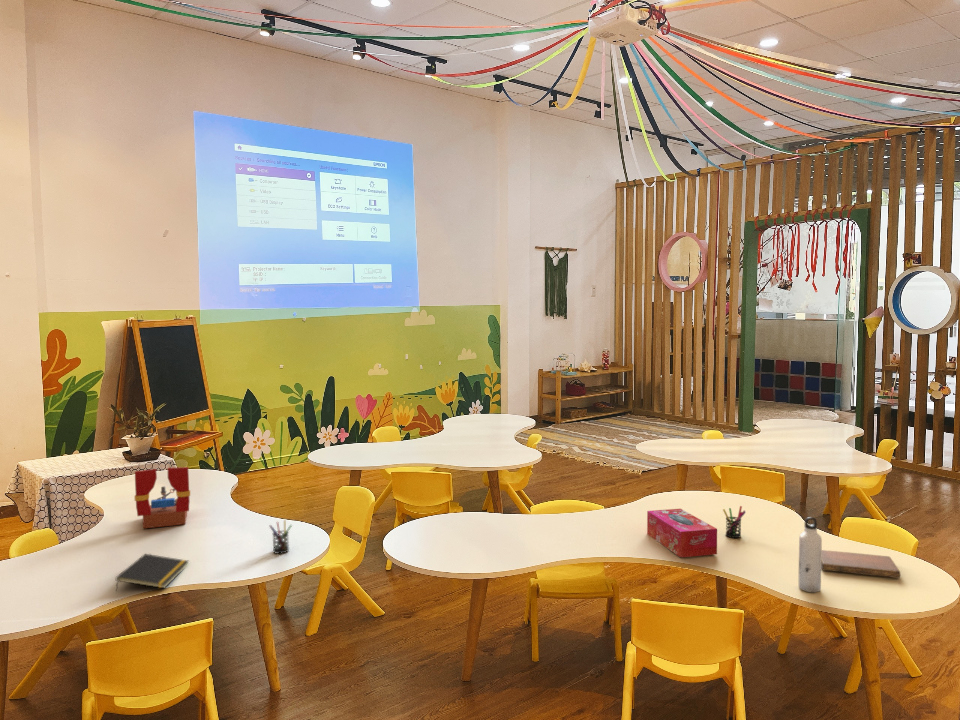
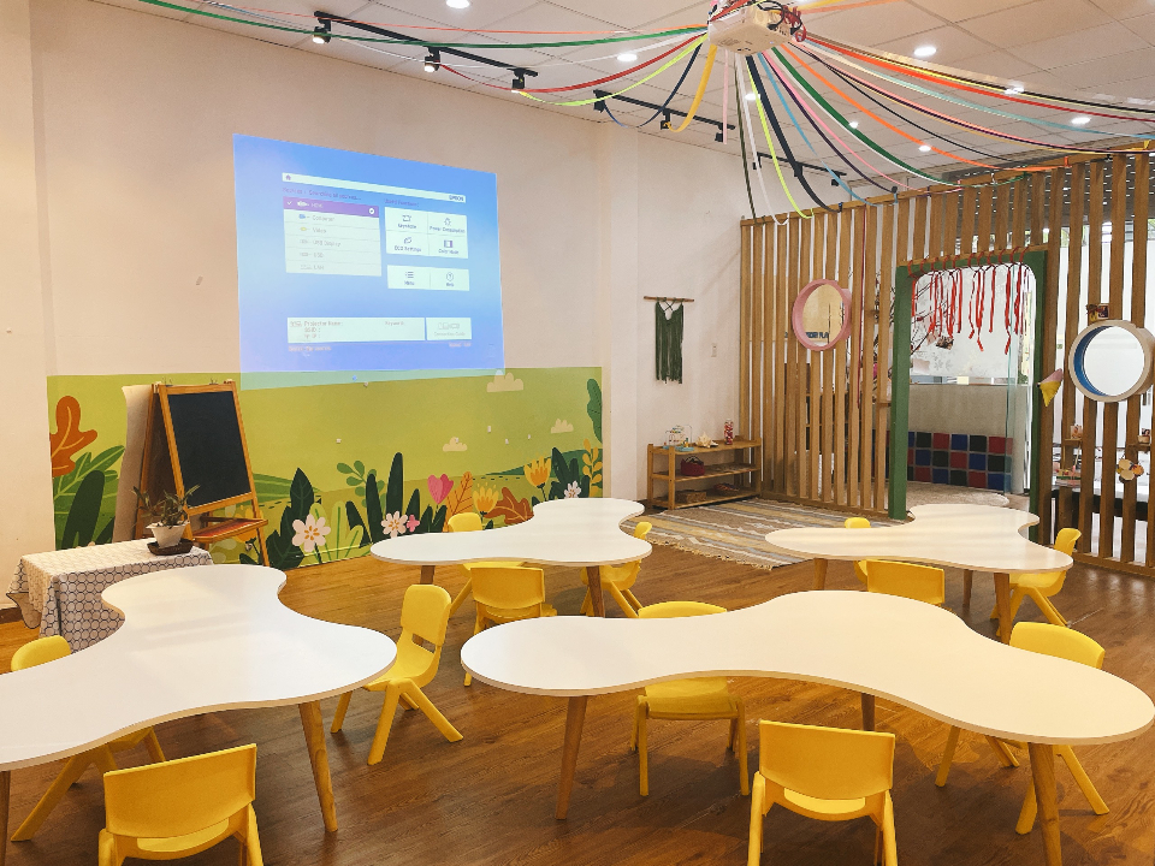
- notebook (856, 563)
- notepad (154, 570)
- water bottle (810, 553)
- pen holder (733, 521)
- tissue box (680, 531)
- pen holder (282, 535)
- toy theatre (164, 493)
